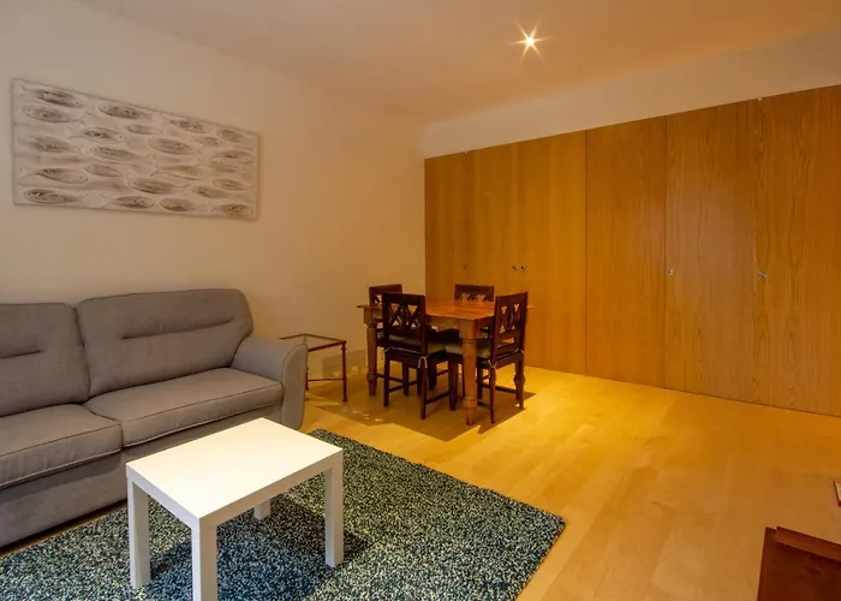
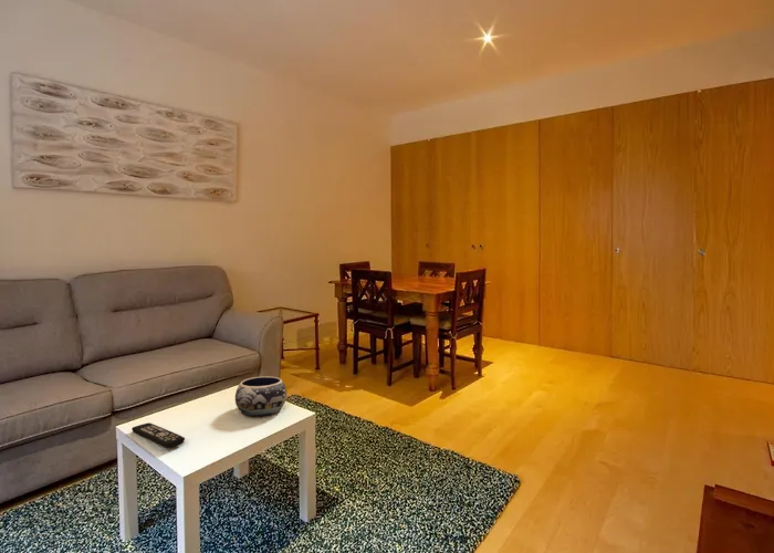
+ decorative bowl (261, 395)
+ remote control (157, 435)
